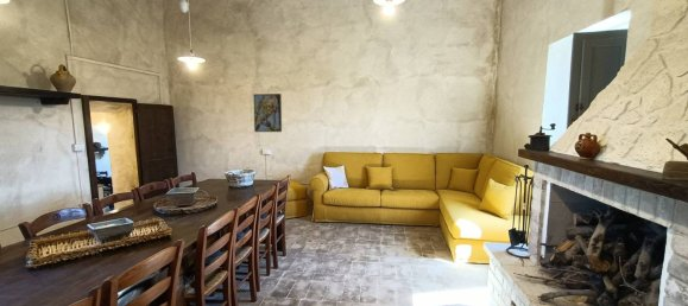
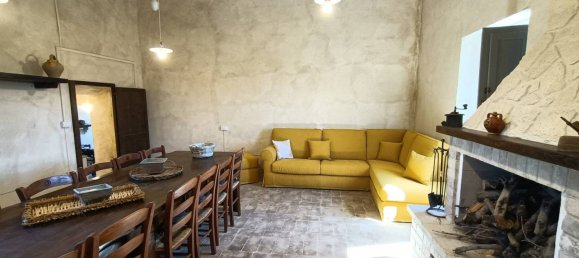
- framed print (267, 113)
